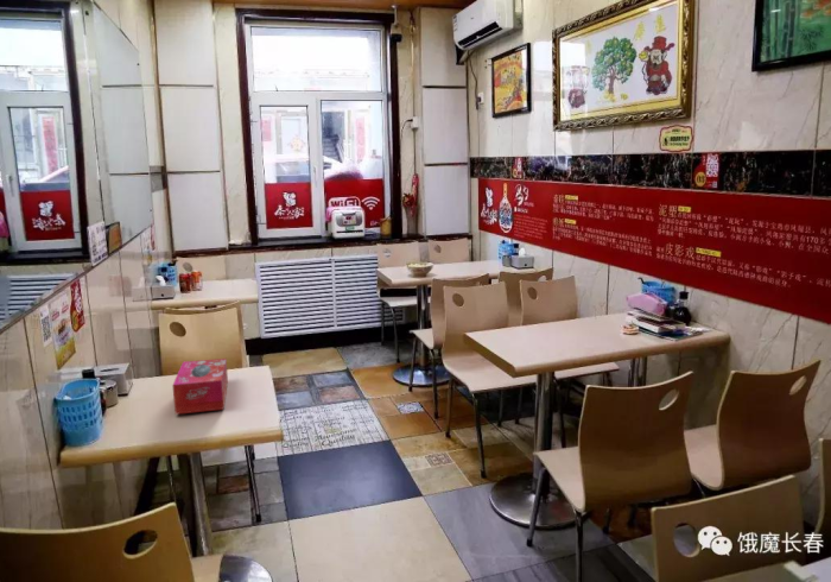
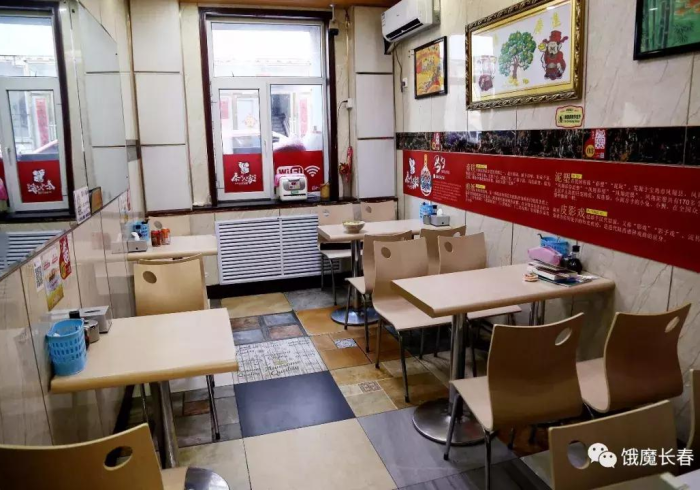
- tissue box (202, 384)
